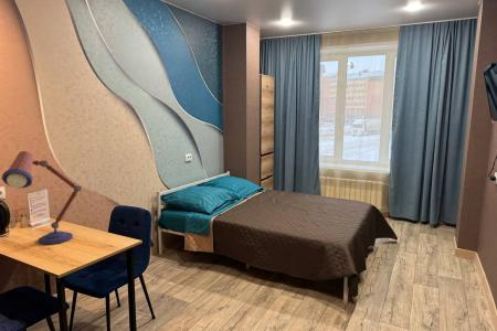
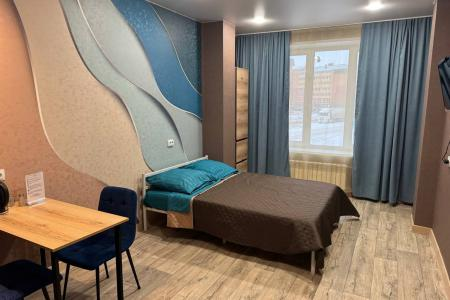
- desk lamp (31, 183)
